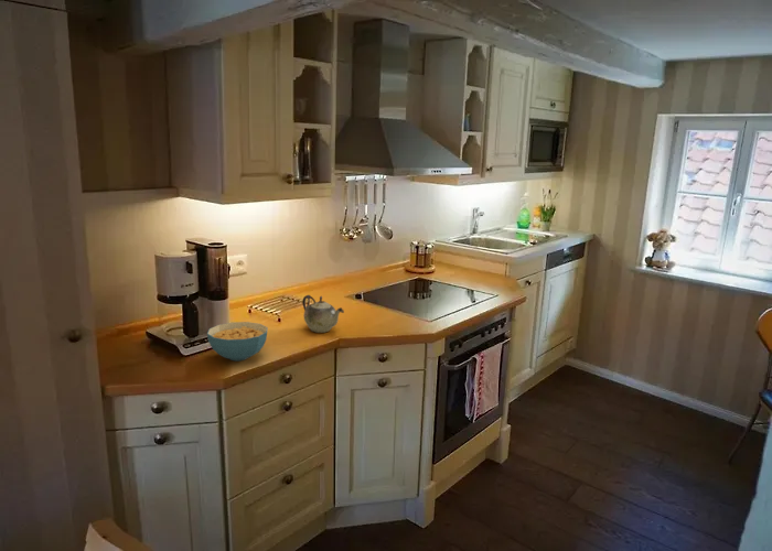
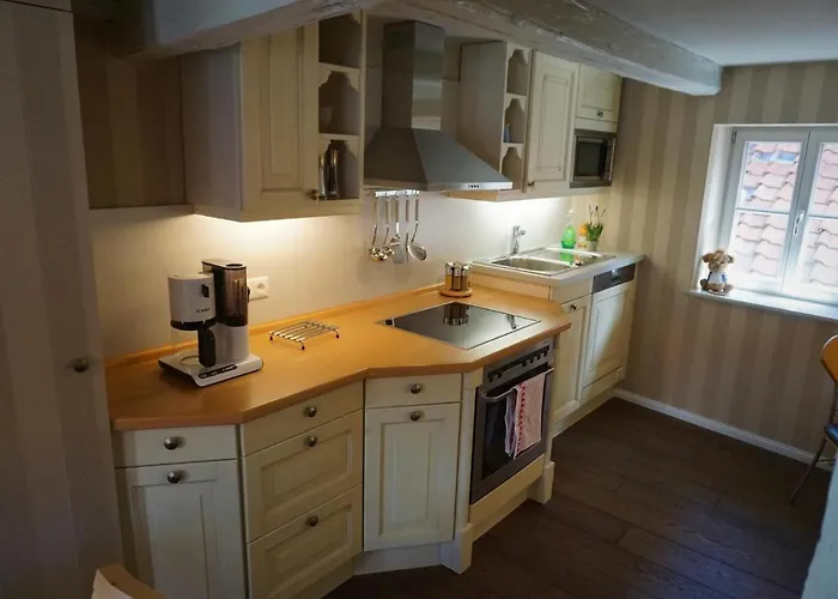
- teapot (322, 313)
- cereal bowl (238, 344)
